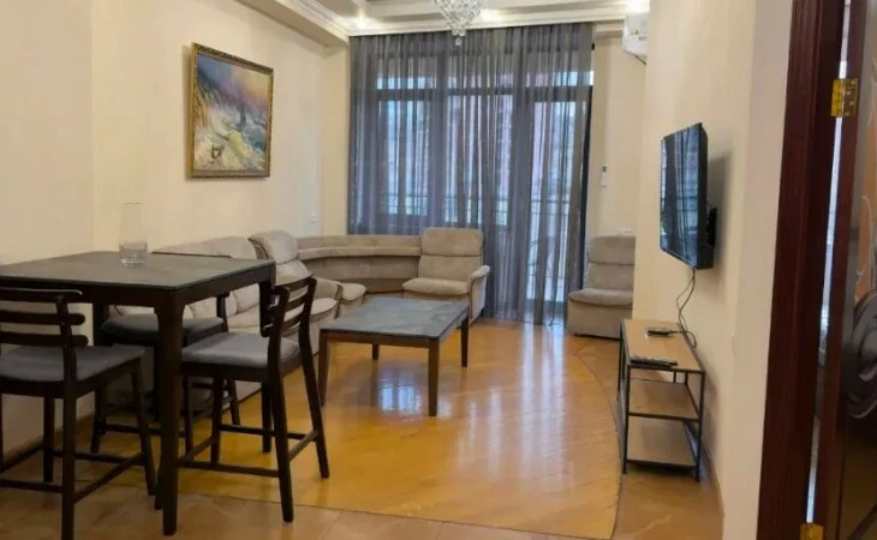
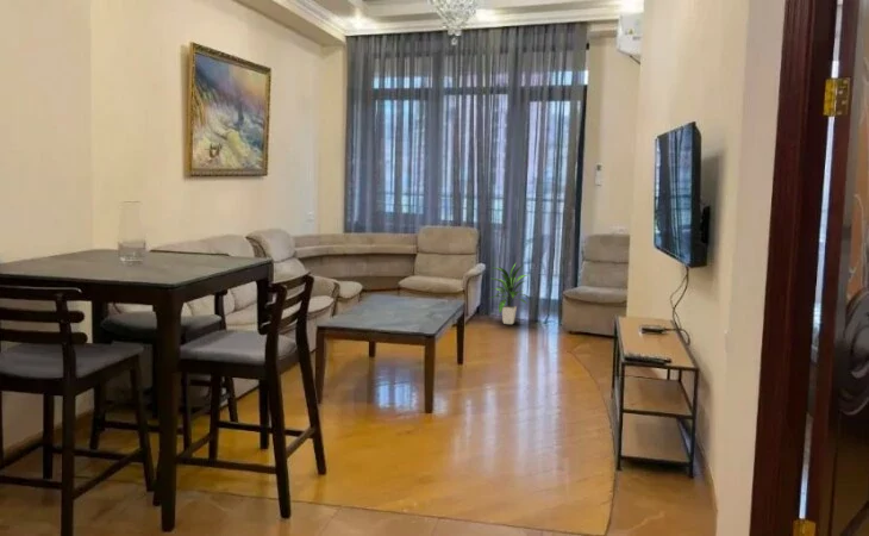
+ indoor plant (507, 292)
